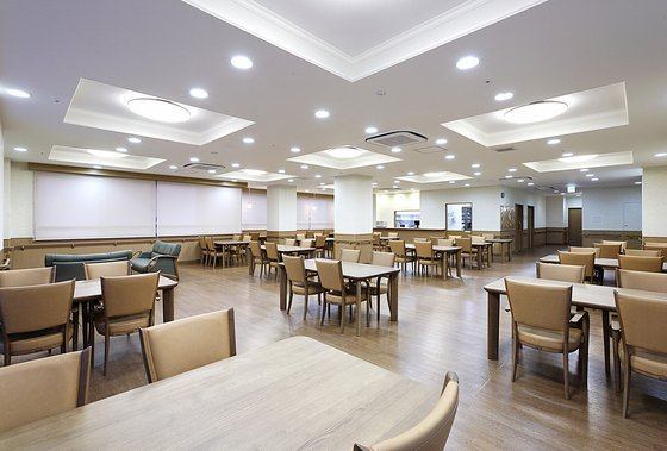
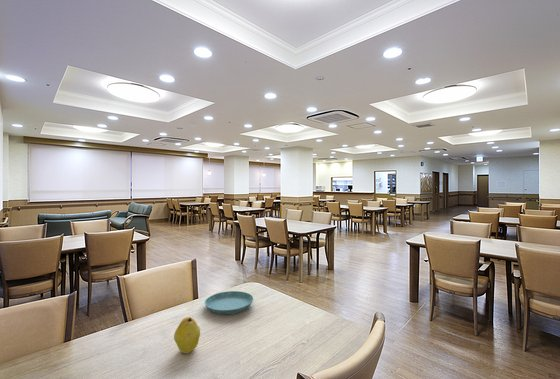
+ saucer (229, 302)
+ fruit (187, 333)
